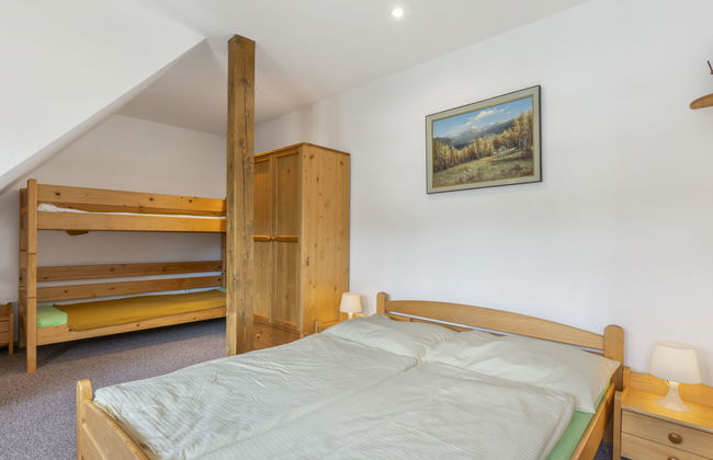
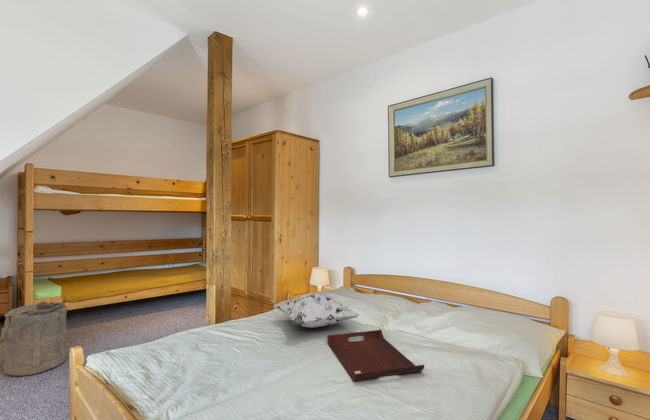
+ laundry hamper (33, 334)
+ decorative pillow (314, 310)
+ serving tray (370, 353)
